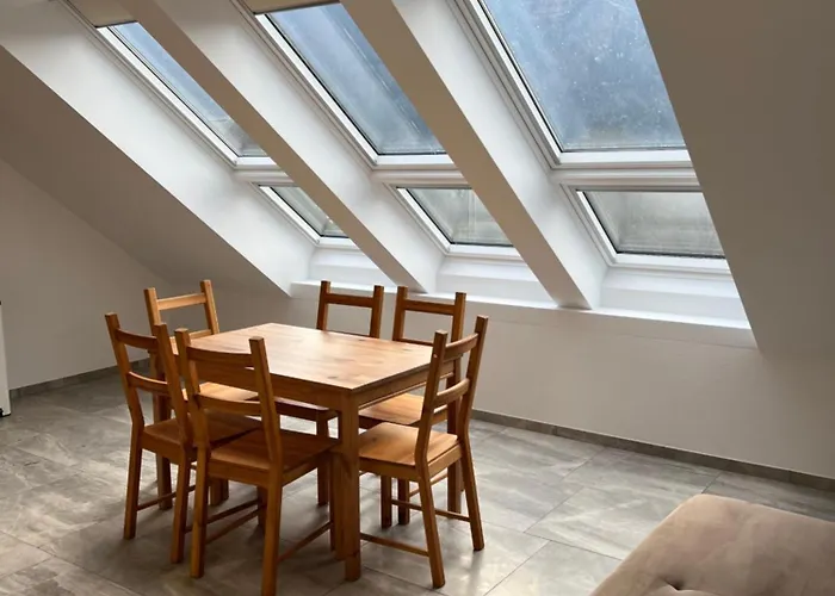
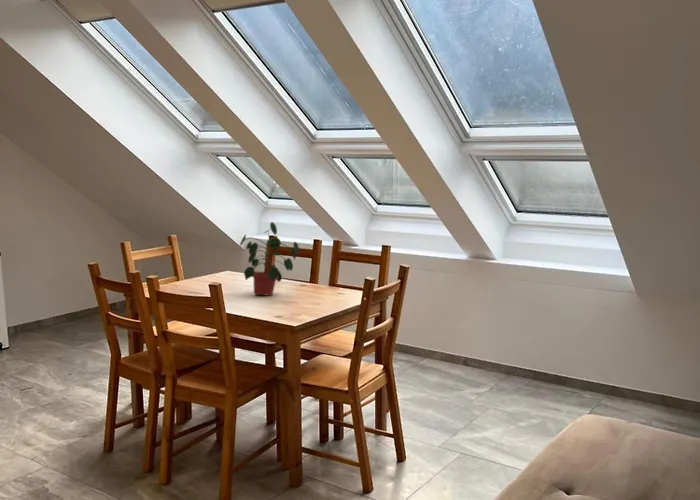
+ potted plant (269, 258)
